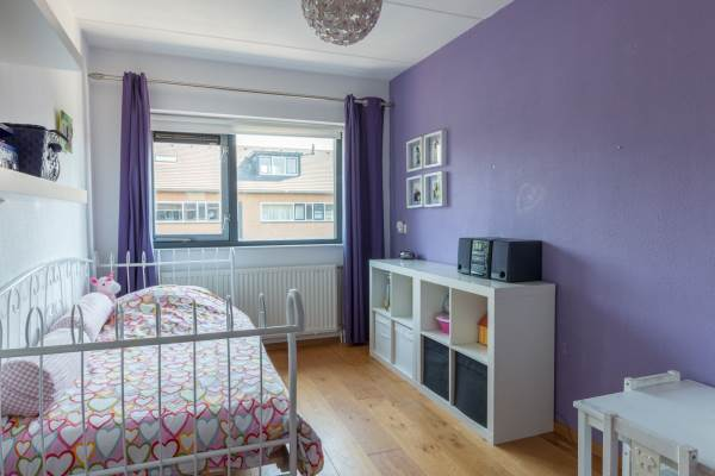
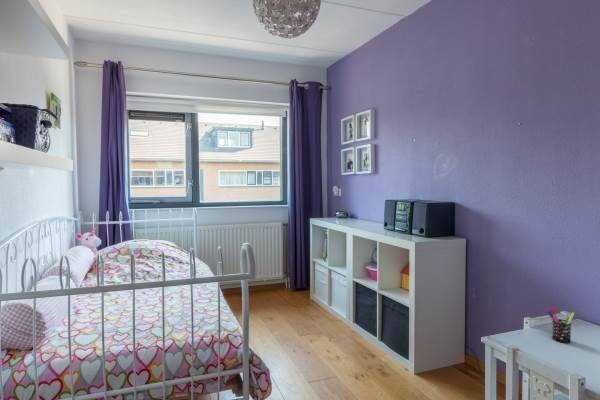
+ pen holder (561, 324)
